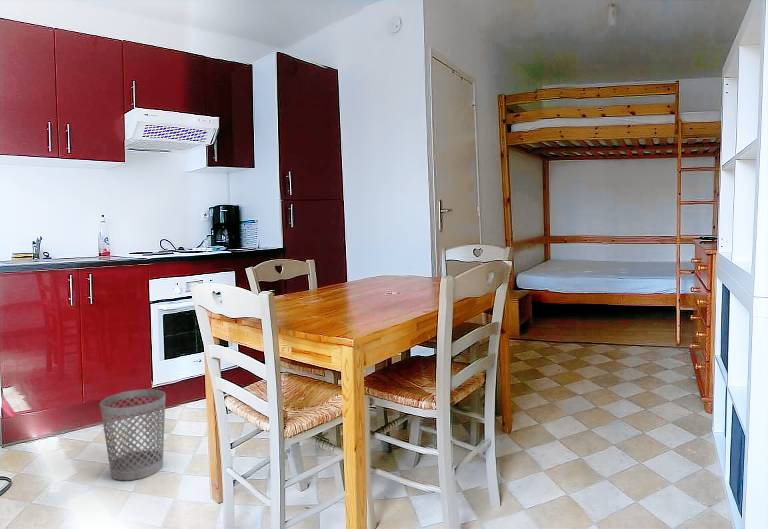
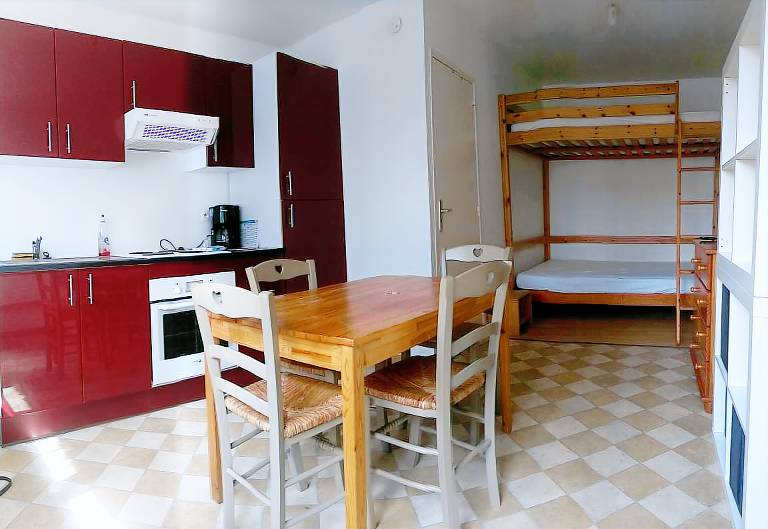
- wastebasket (135, 433)
